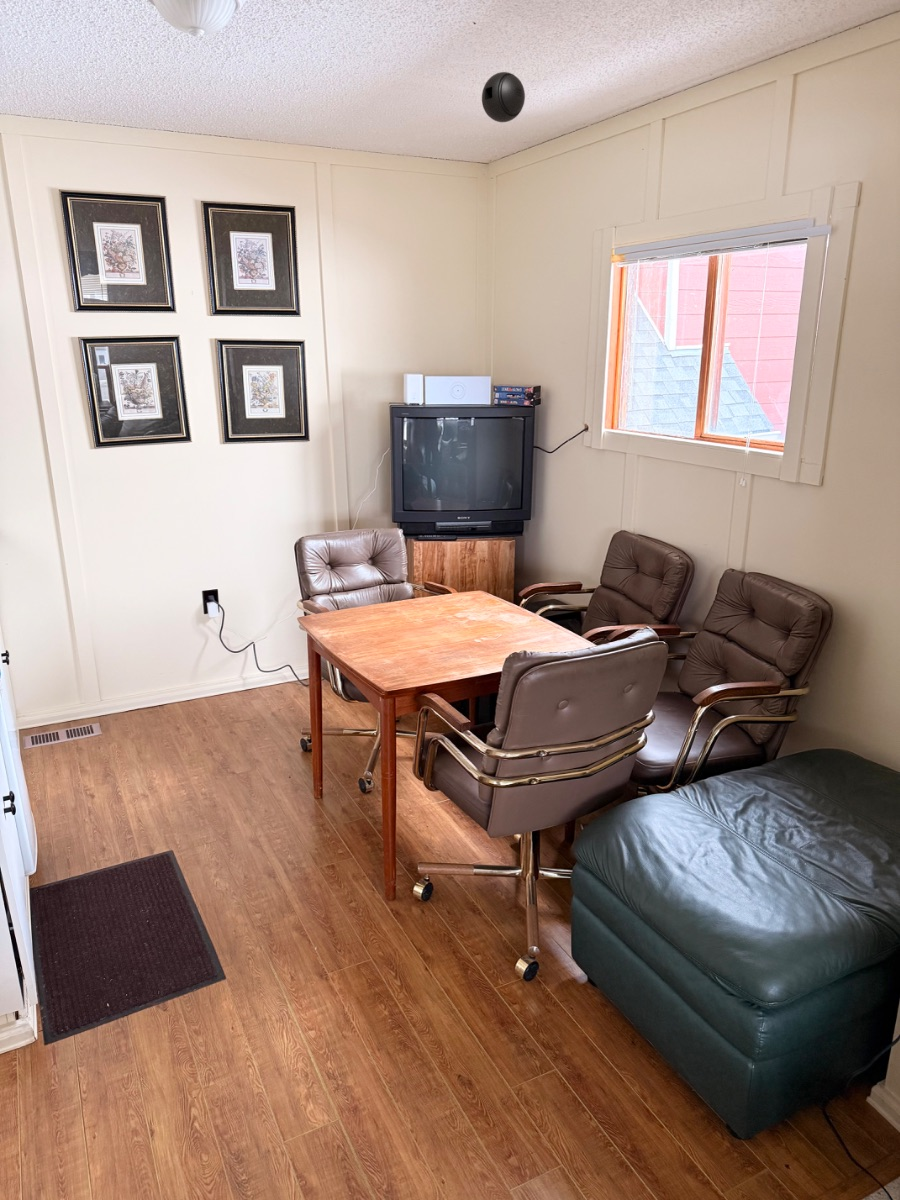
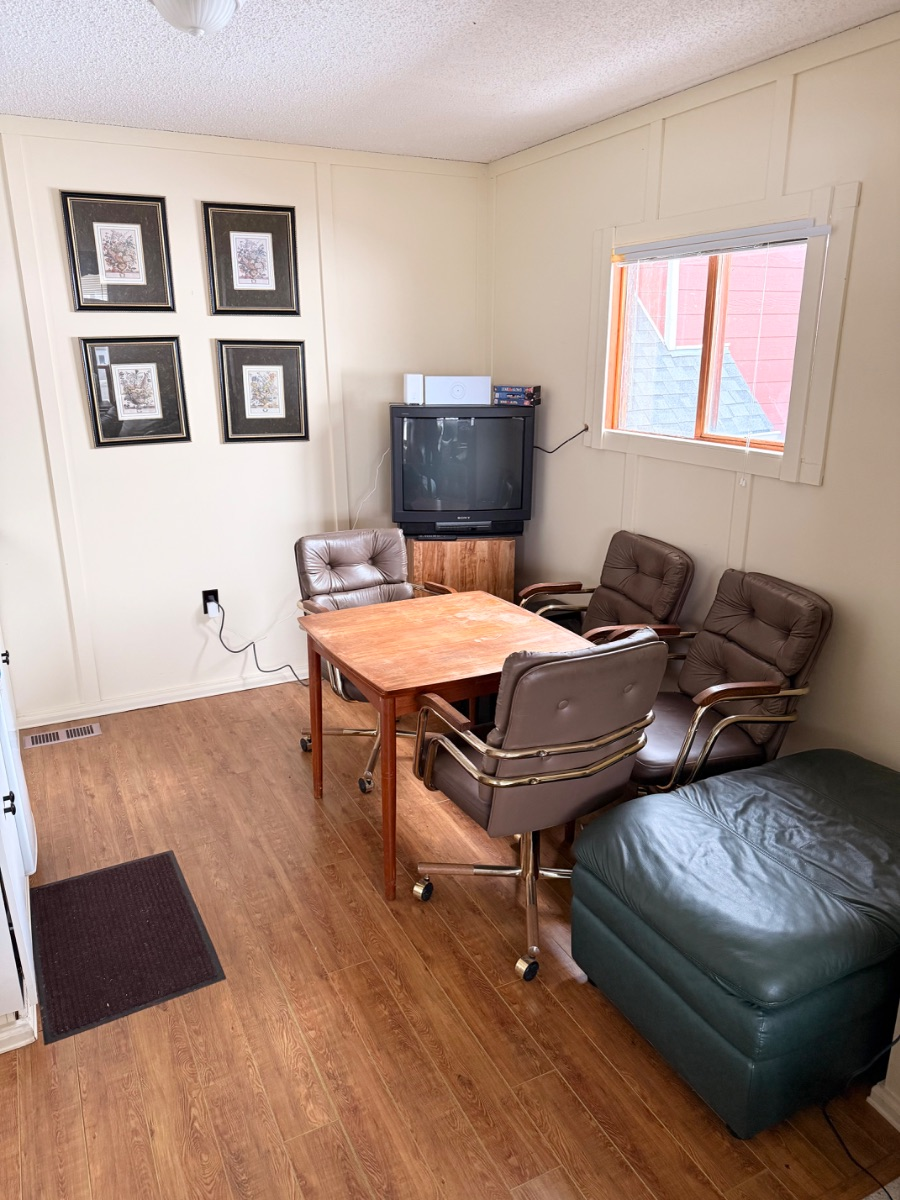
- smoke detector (503, 97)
